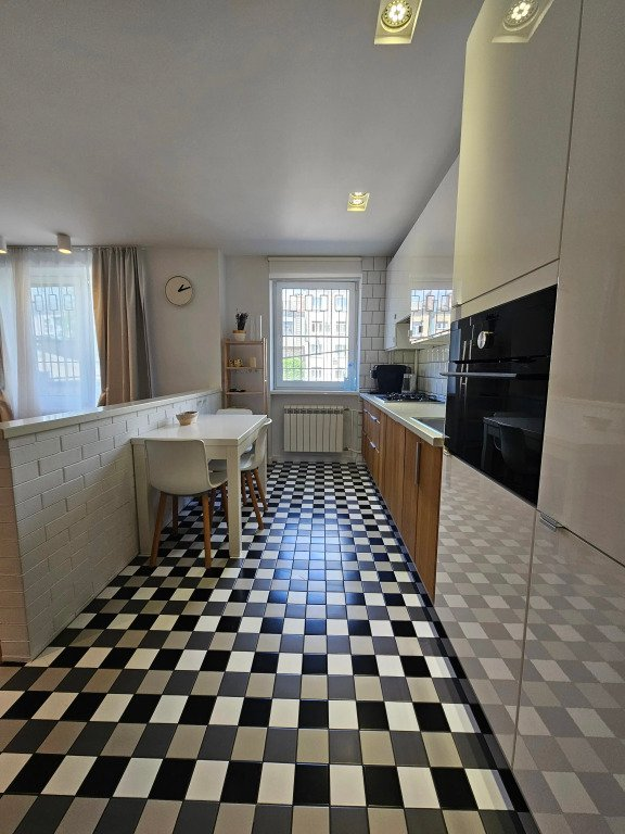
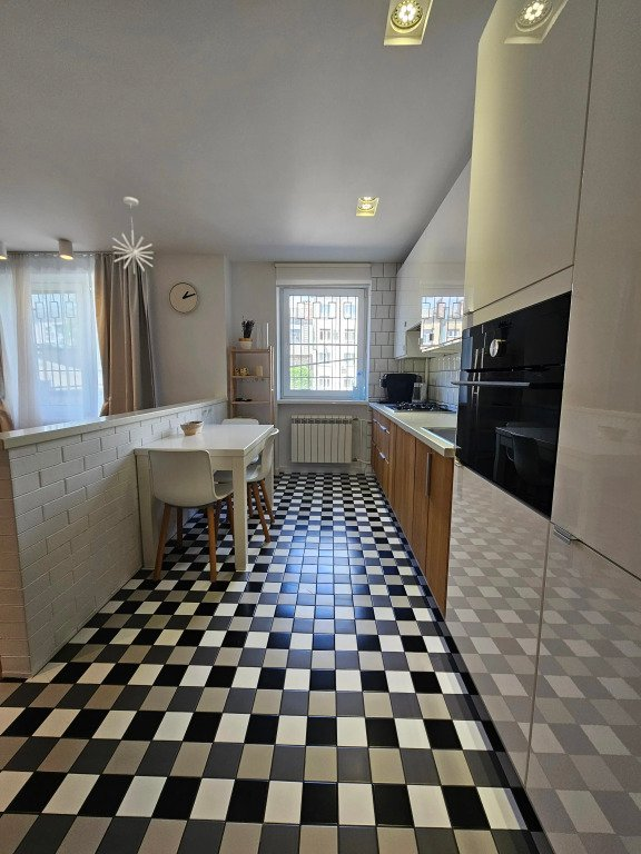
+ pendant light (132, 236)
